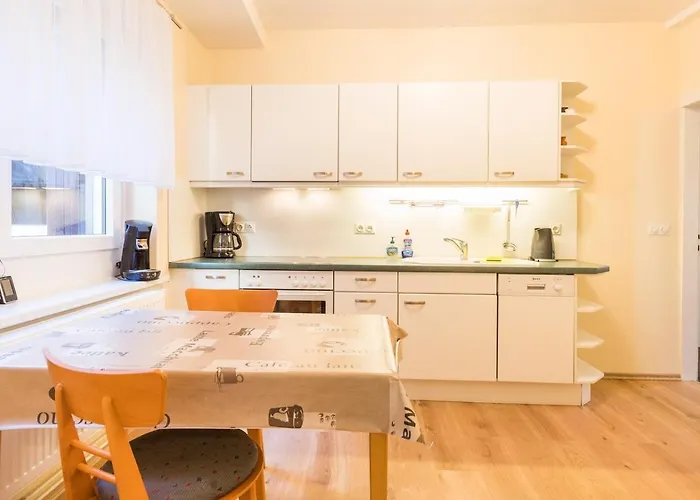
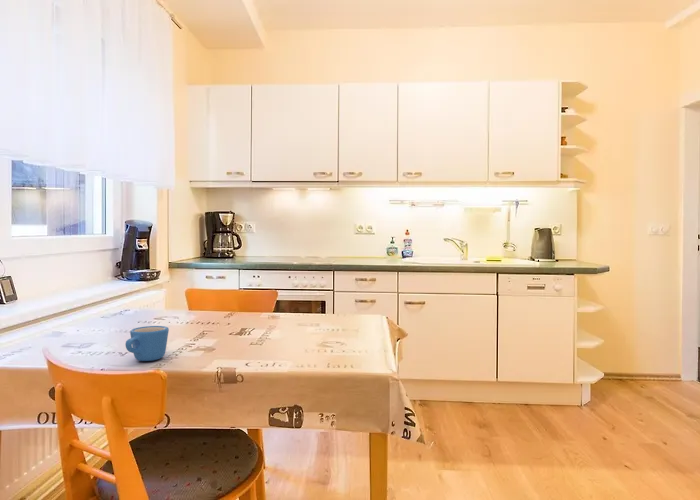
+ mug (145, 345)
